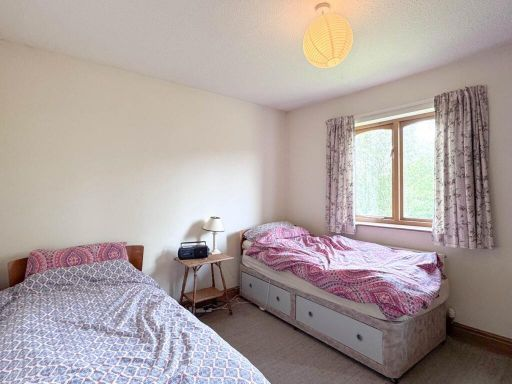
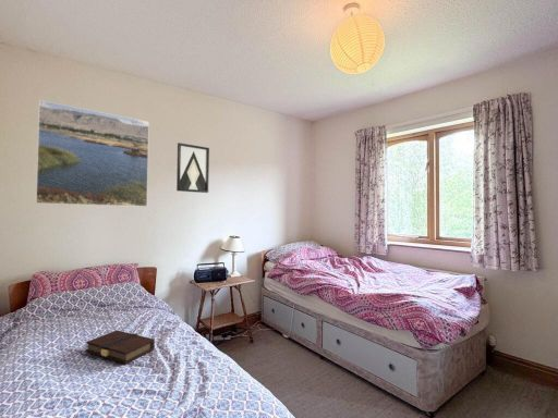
+ book (120, 345)
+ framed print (98, 158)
+ wall art (193, 168)
